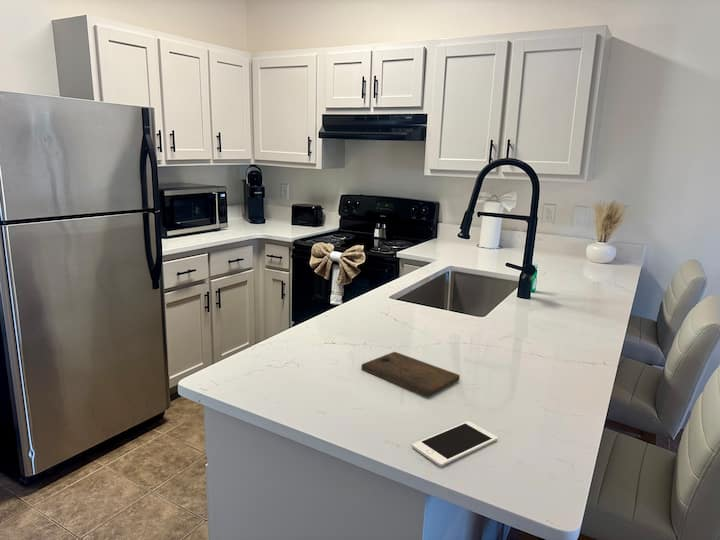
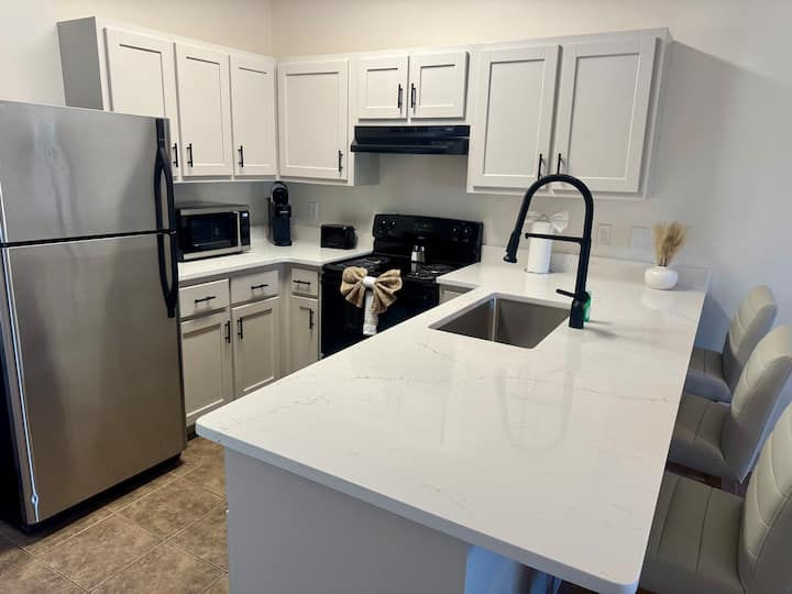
- cell phone (455, 441)
- cutting board (409, 372)
